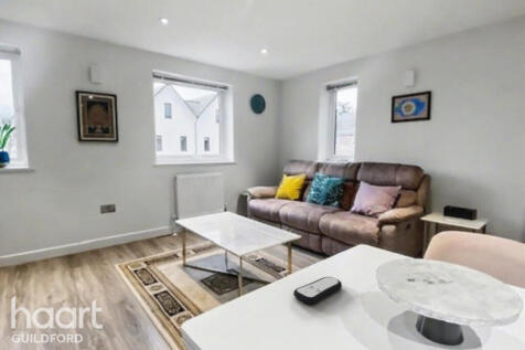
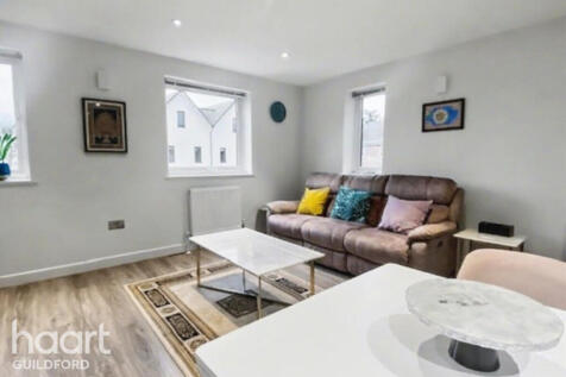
- remote control (319, 288)
